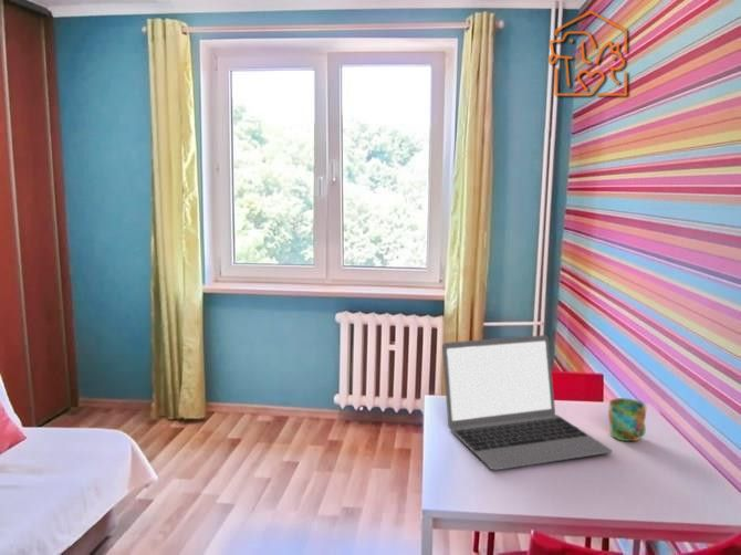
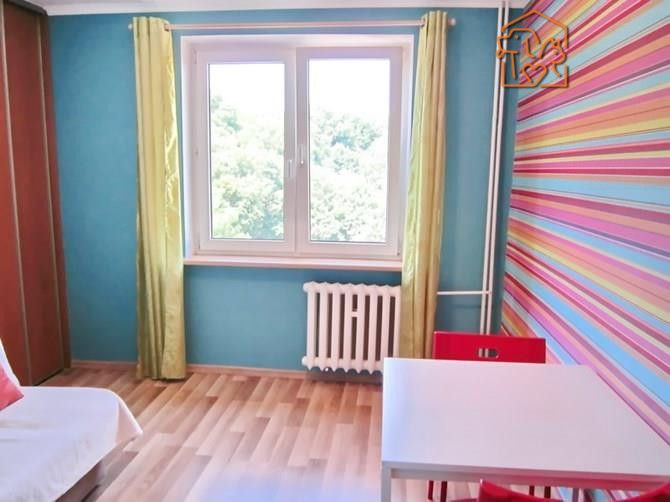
- mug (629, 422)
- laptop (523, 395)
